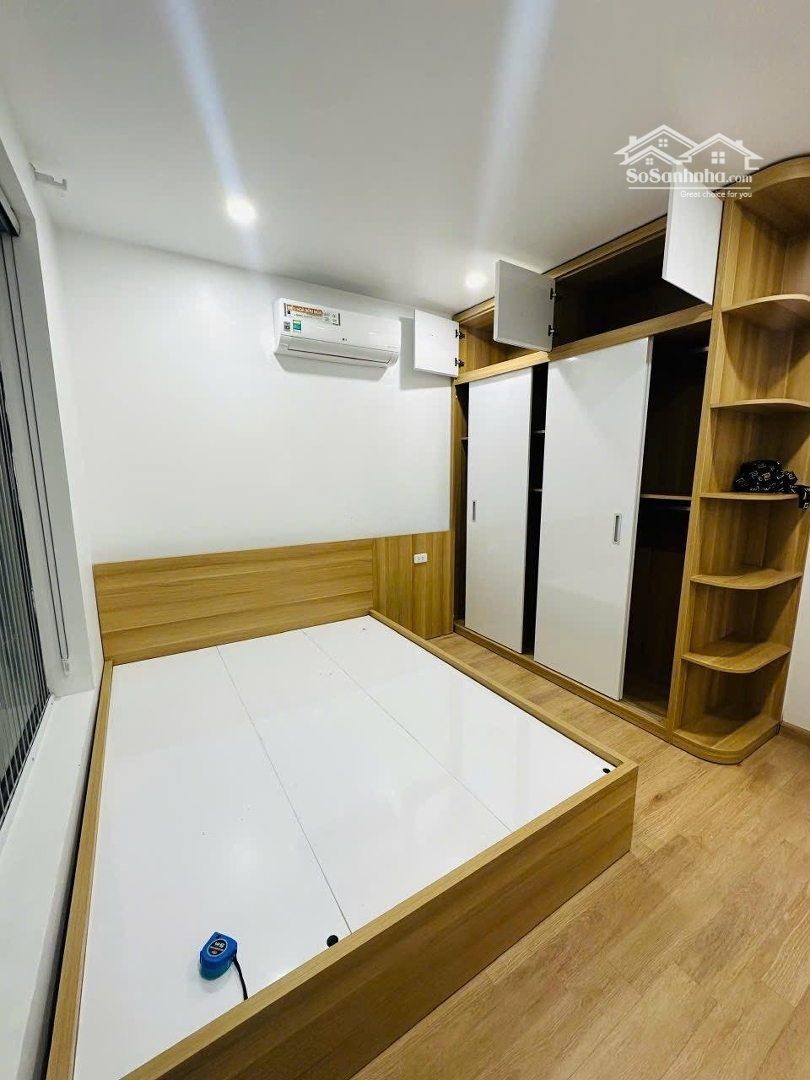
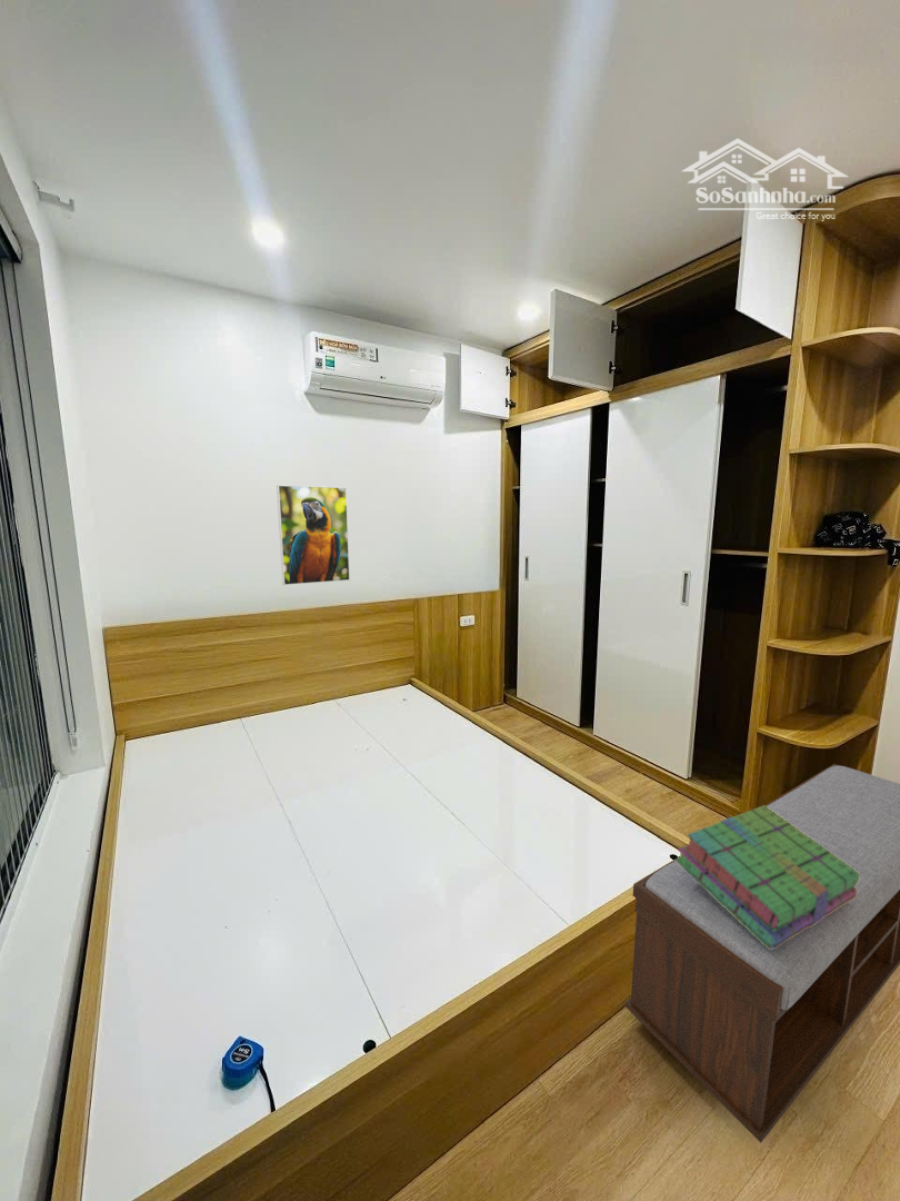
+ bench (824, 916)
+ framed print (314, 535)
+ stack of books (761, 872)
